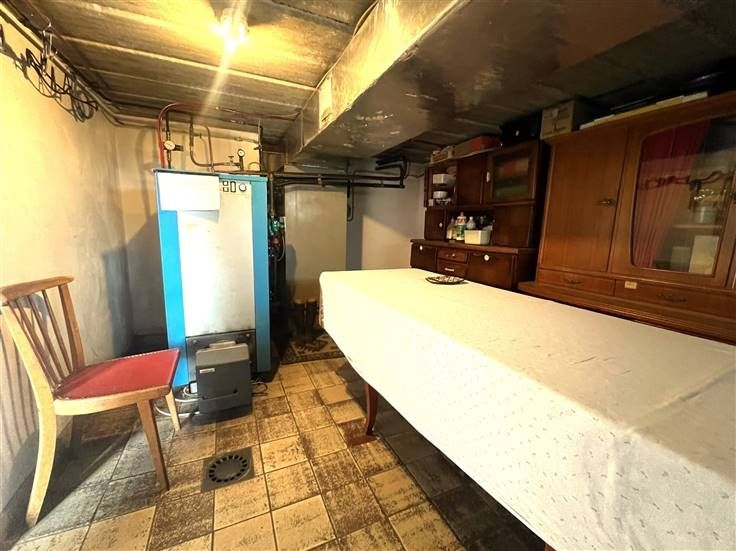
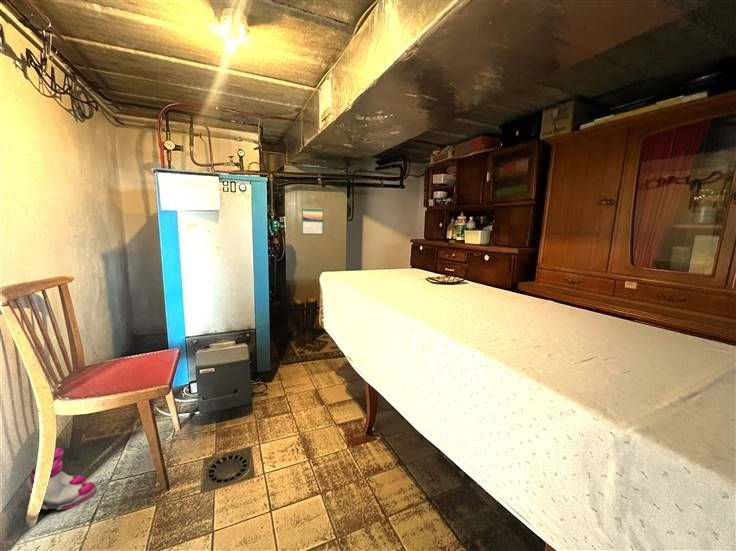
+ calendar (312, 221)
+ boots (59, 475)
